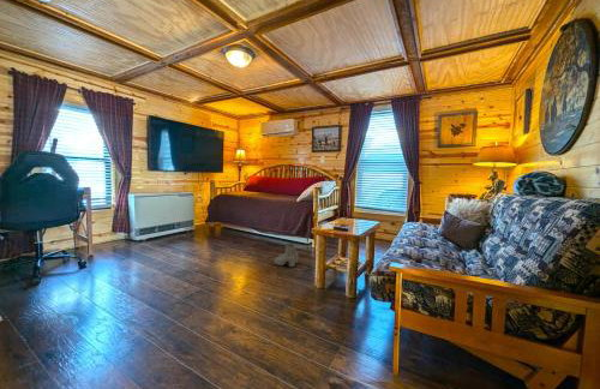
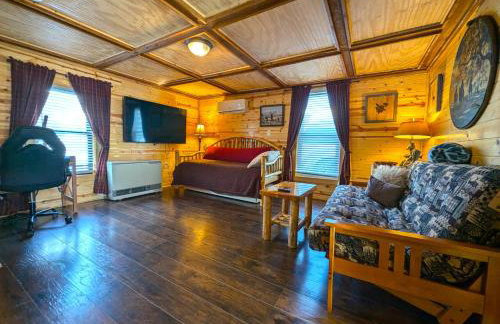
- boots (286, 253)
